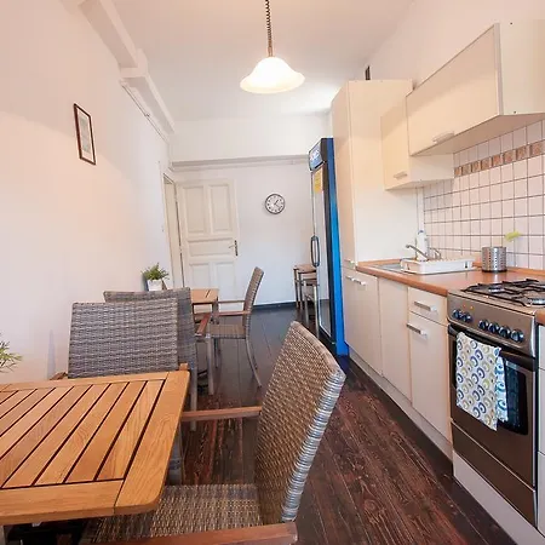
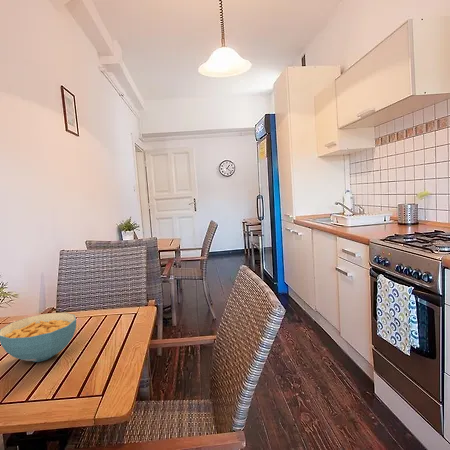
+ cereal bowl (40, 340)
